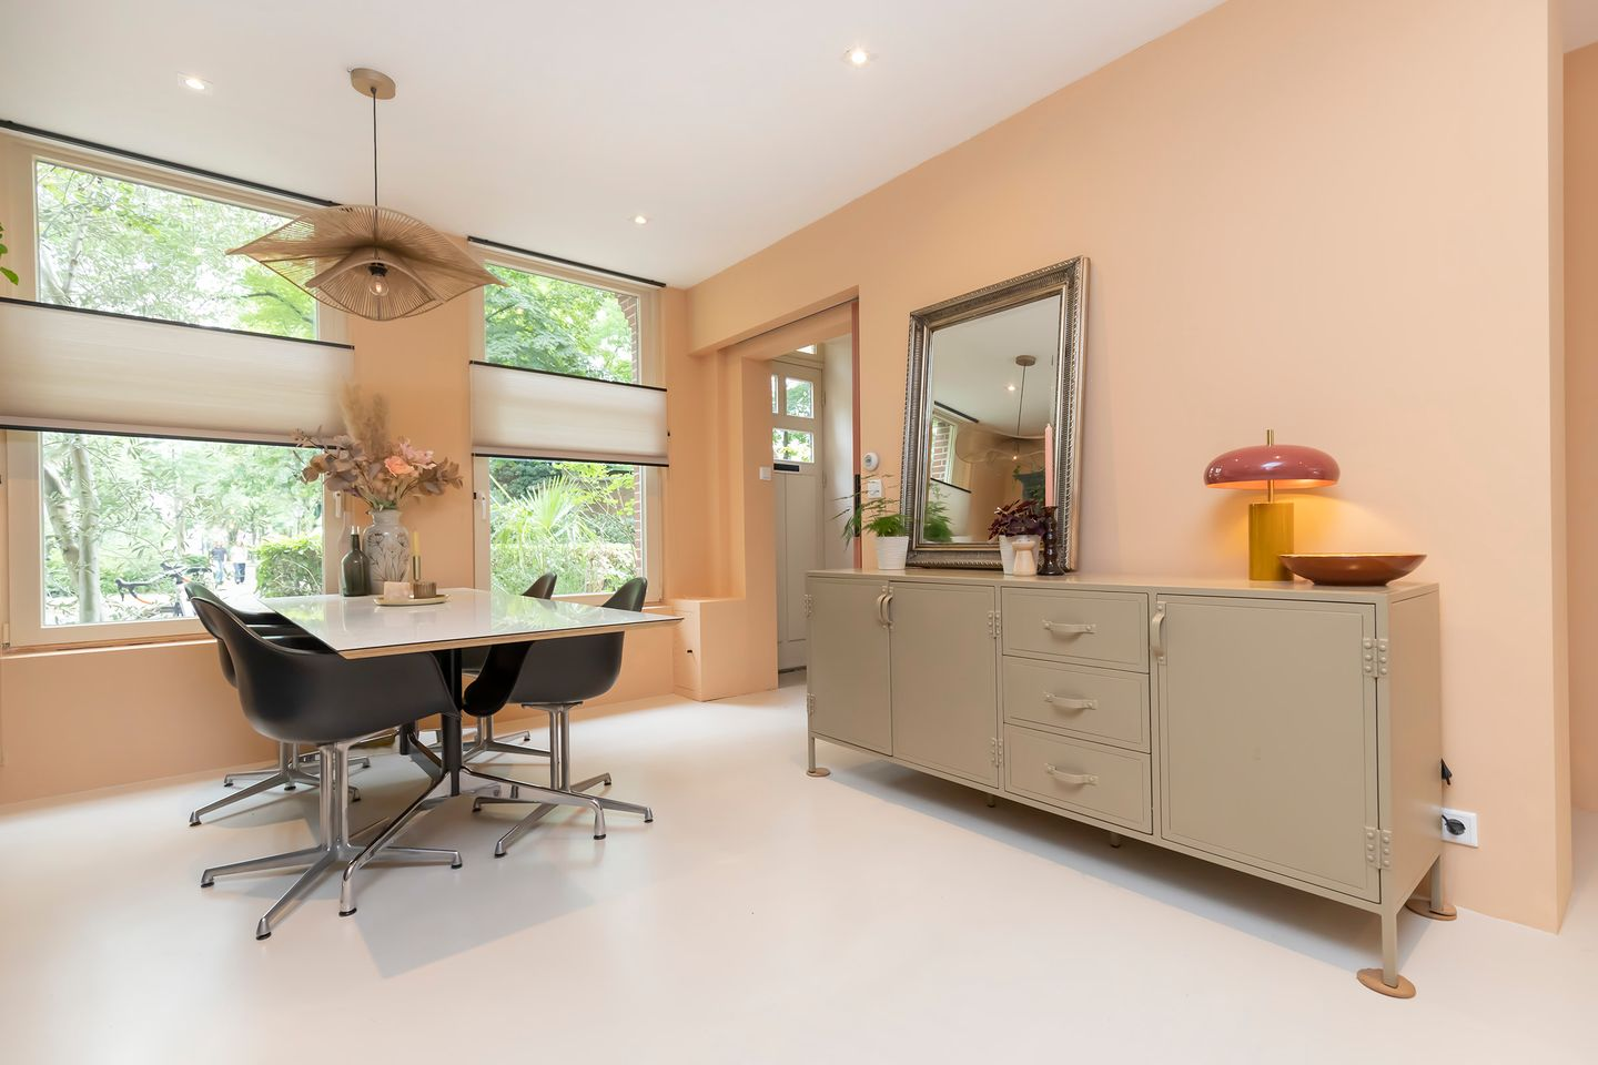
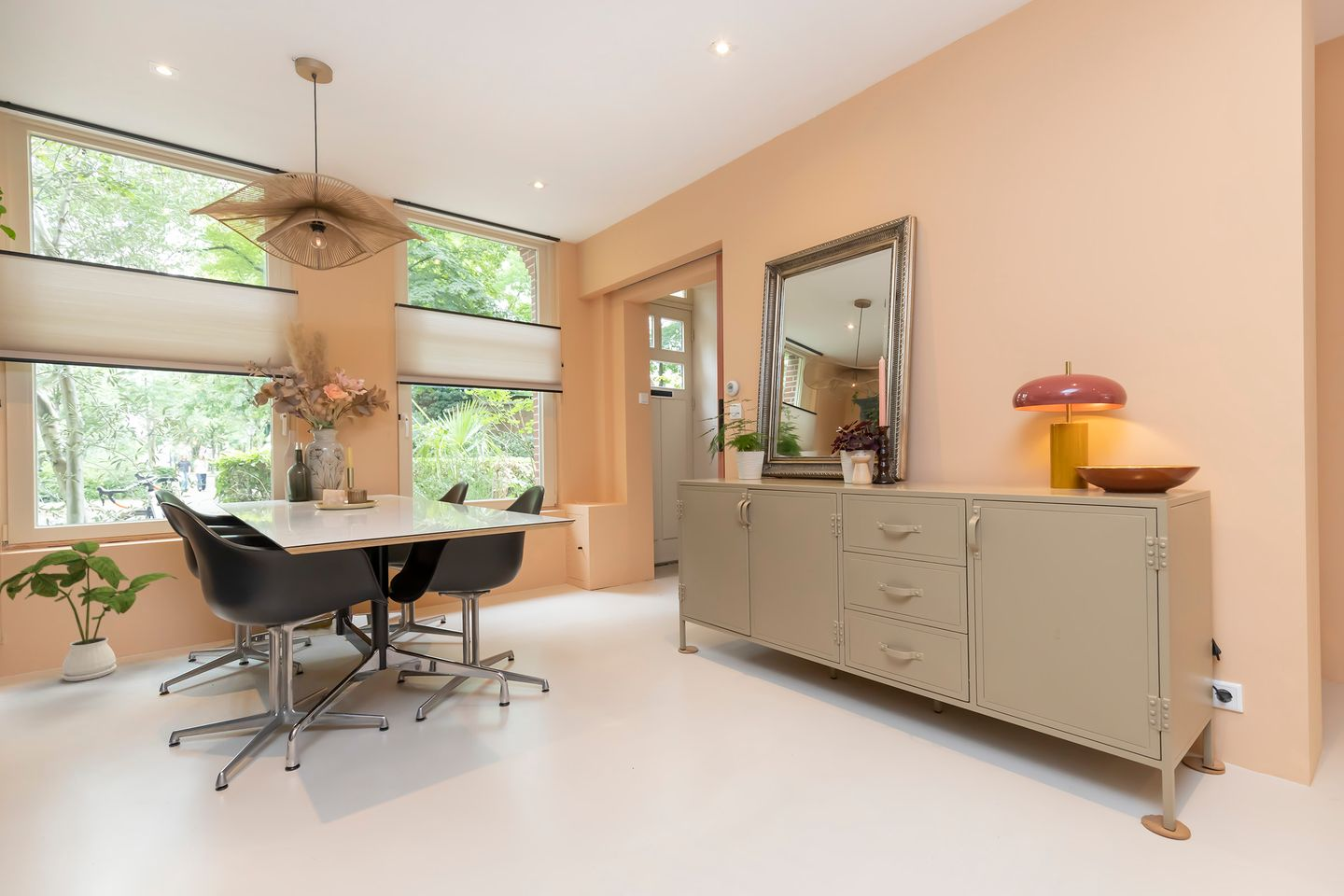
+ house plant (89, 609)
